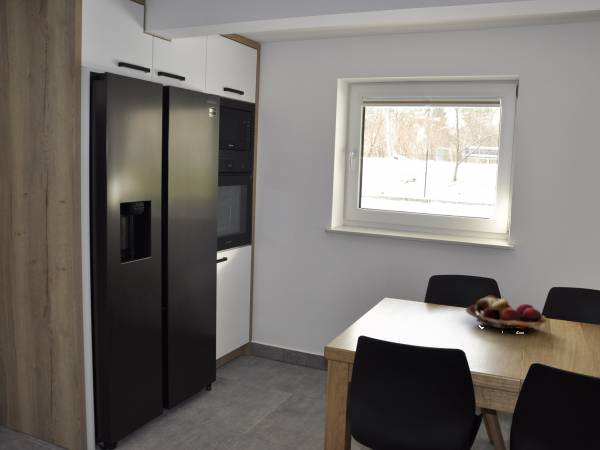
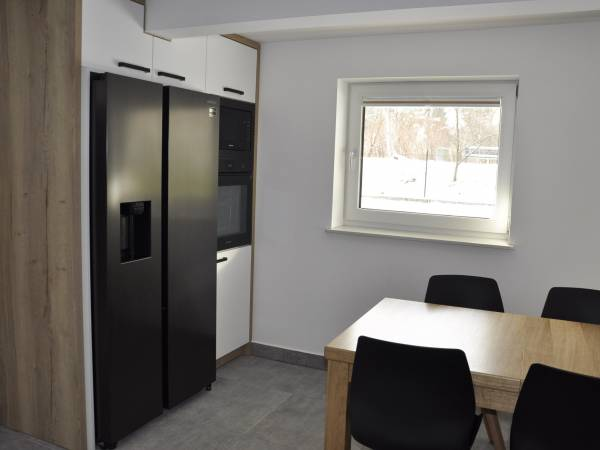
- fruit basket (504, 313)
